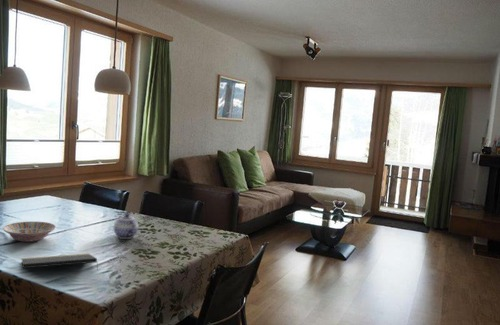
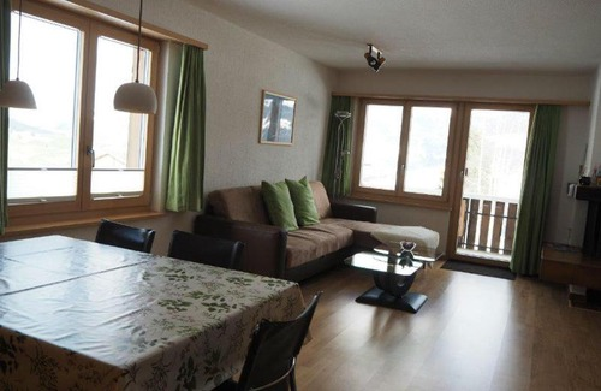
- teapot (126, 225)
- notepad (58, 260)
- bowl (29, 232)
